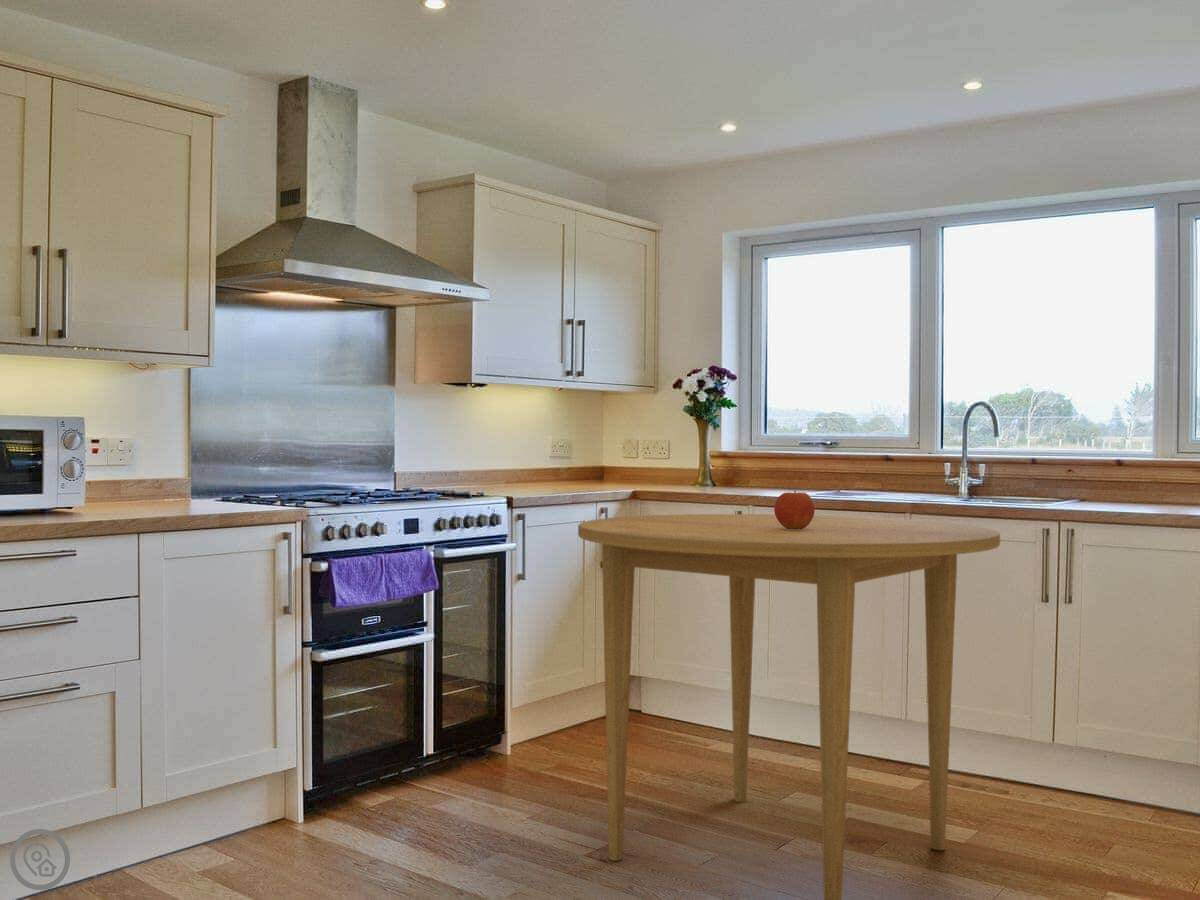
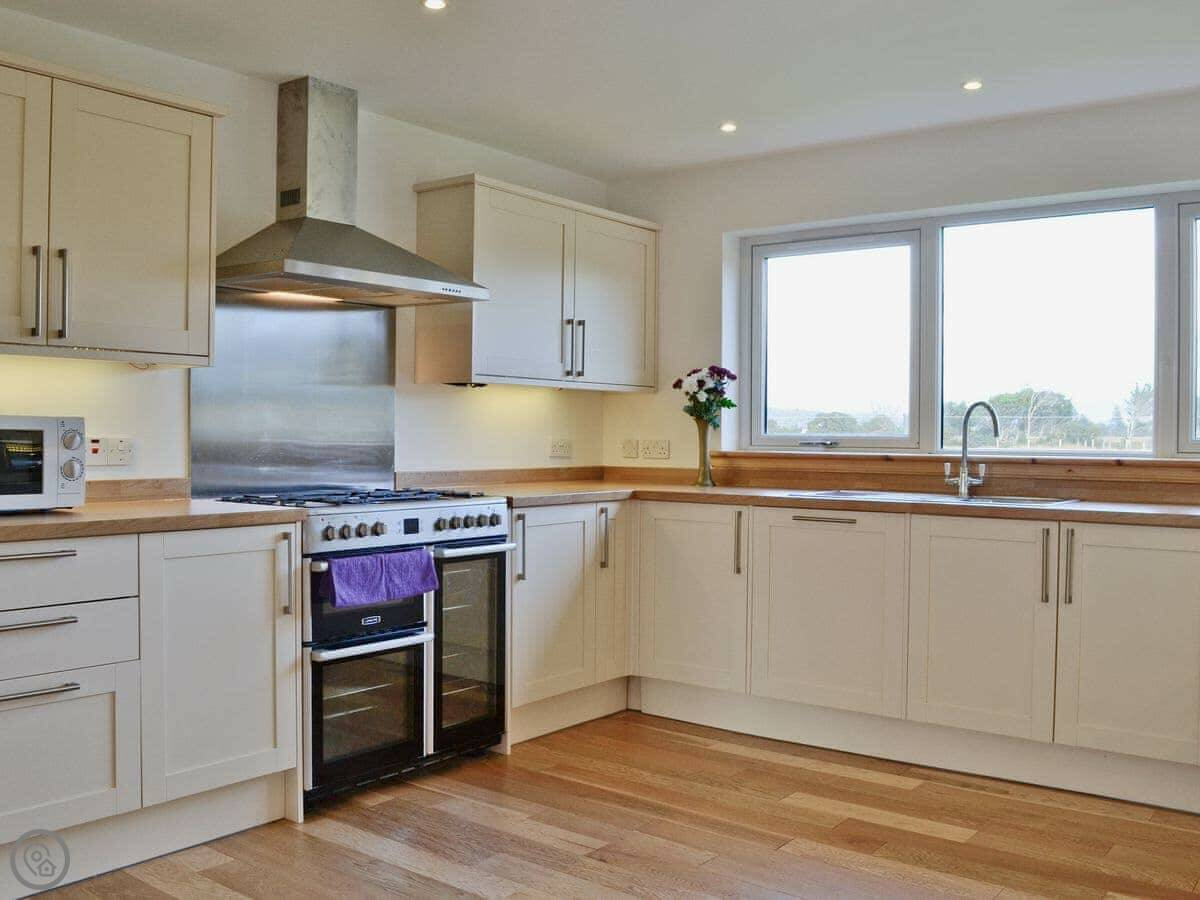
- fruit (794, 509)
- dining table (750, 689)
